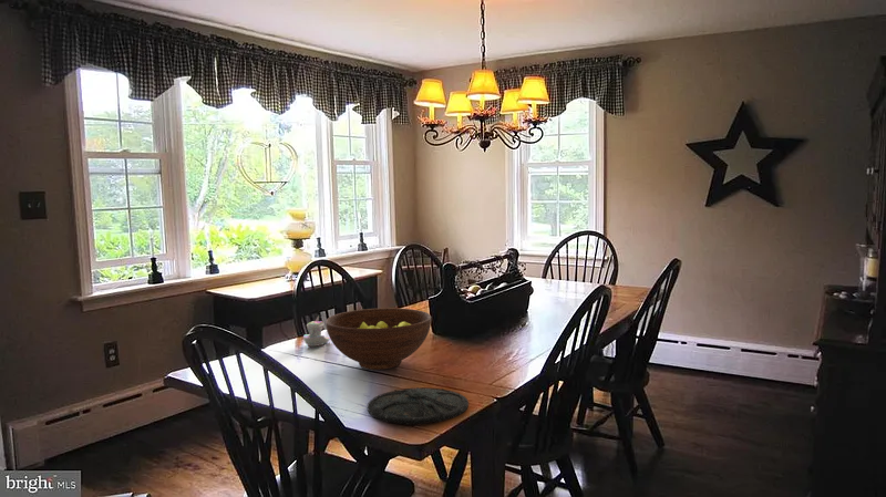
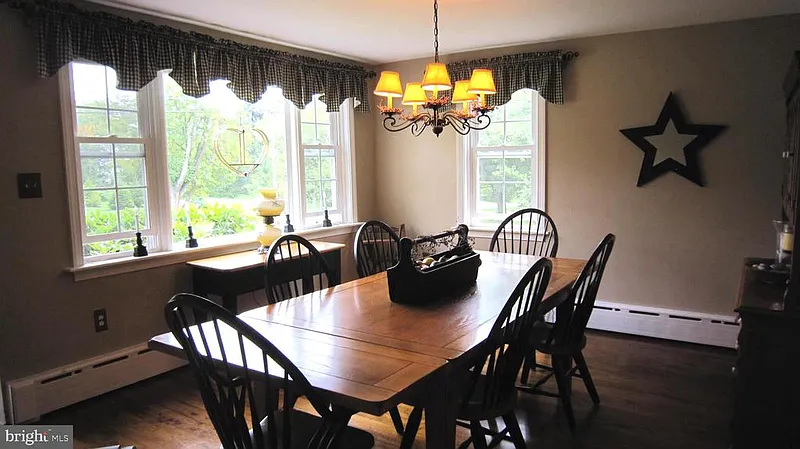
- candle (316, 330)
- plate (418, 398)
- fruit bowl (379, 341)
